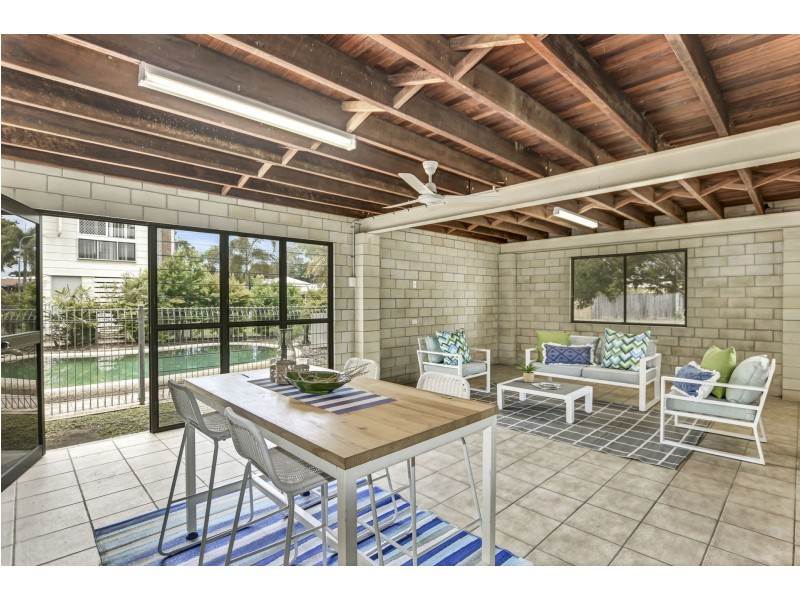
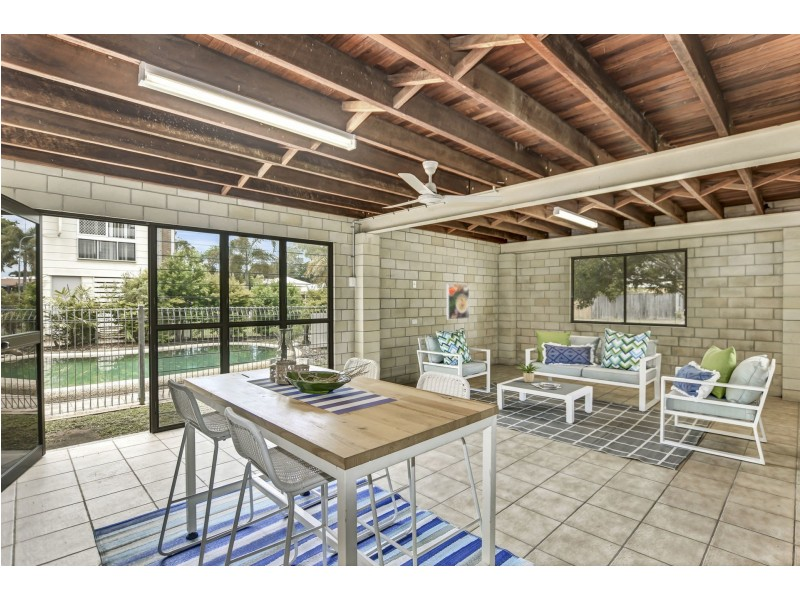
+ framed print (458, 301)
